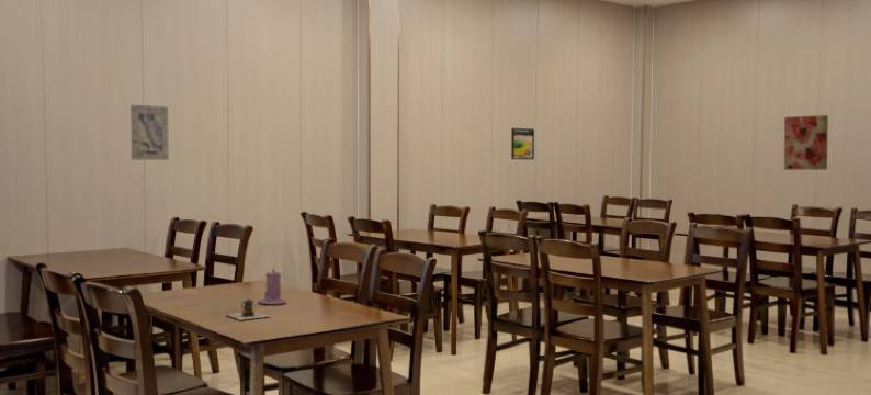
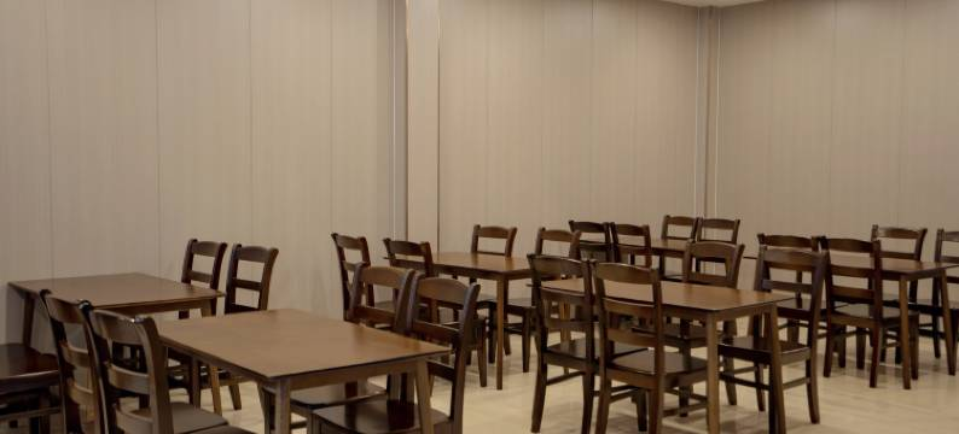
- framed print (522, 144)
- teapot (248, 307)
- wall art (805, 143)
- candle (273, 284)
- wall art (149, 133)
